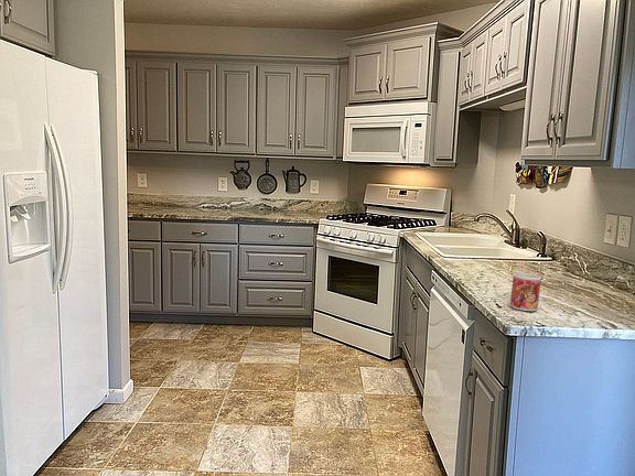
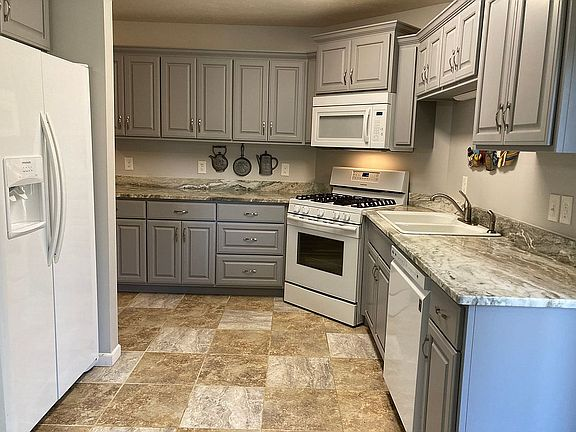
- mug (524, 290)
